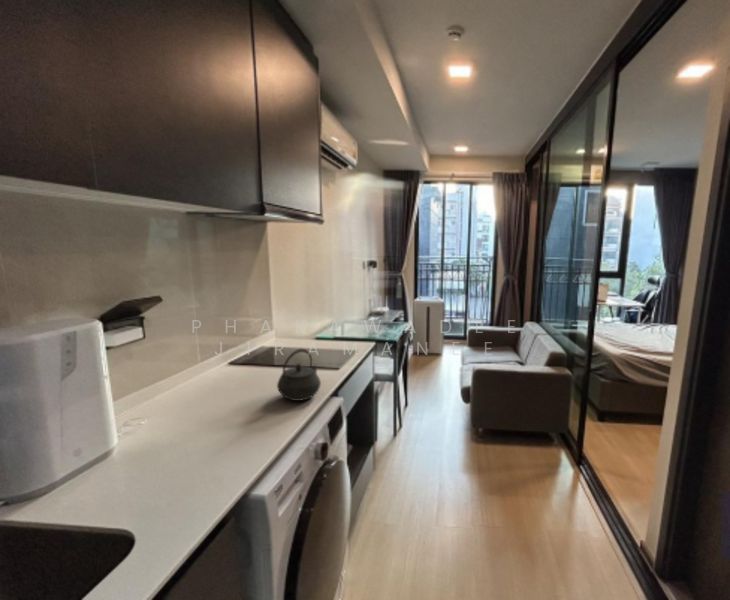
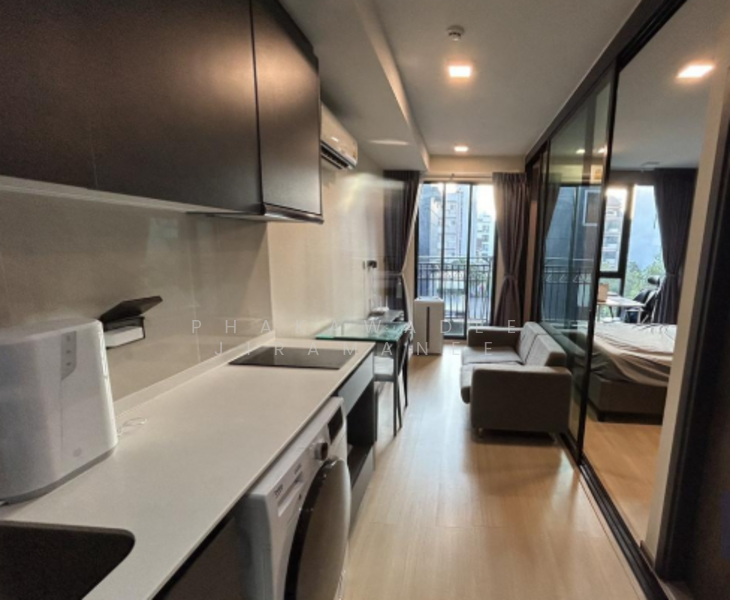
- kettle (300, 372)
